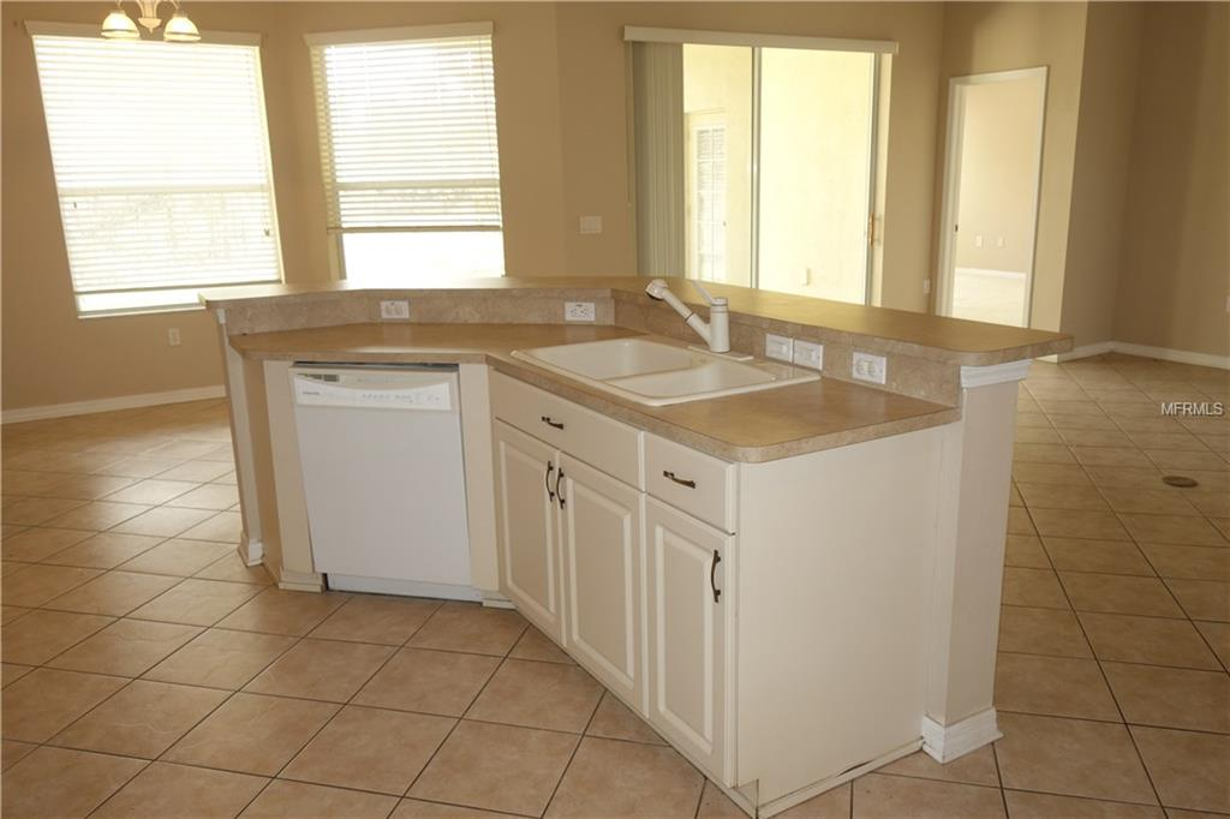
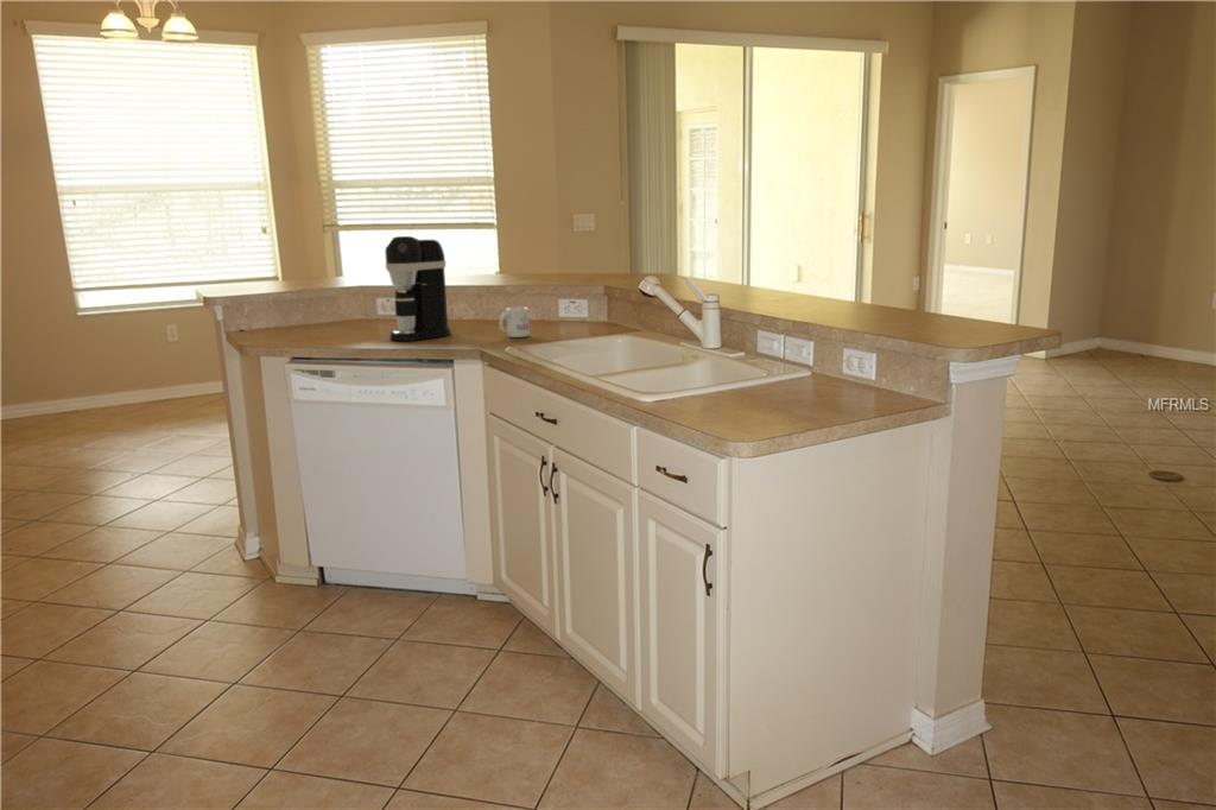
+ mug (512, 322)
+ coffee maker (417, 285)
